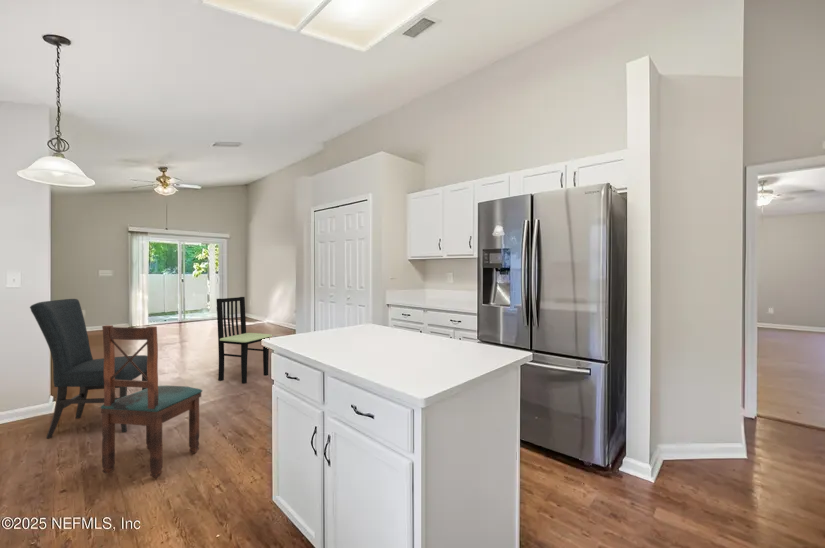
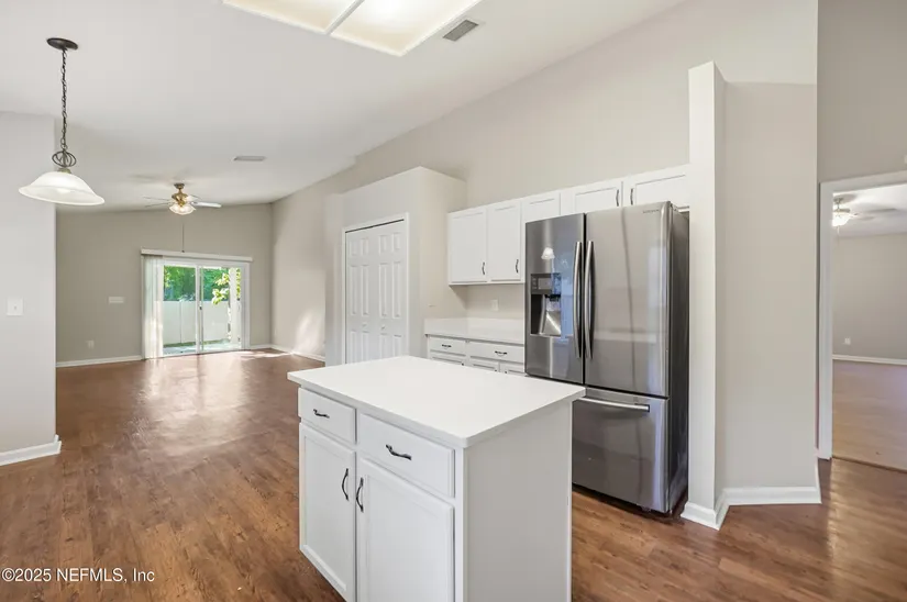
- dining chair (153, 392)
- chair (93, 362)
- dining chair (244, 337)
